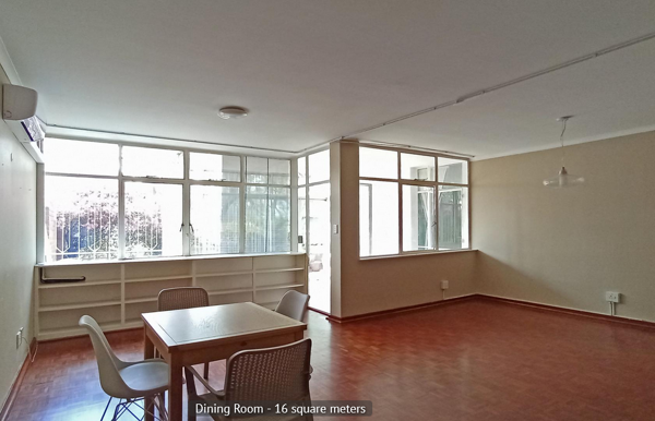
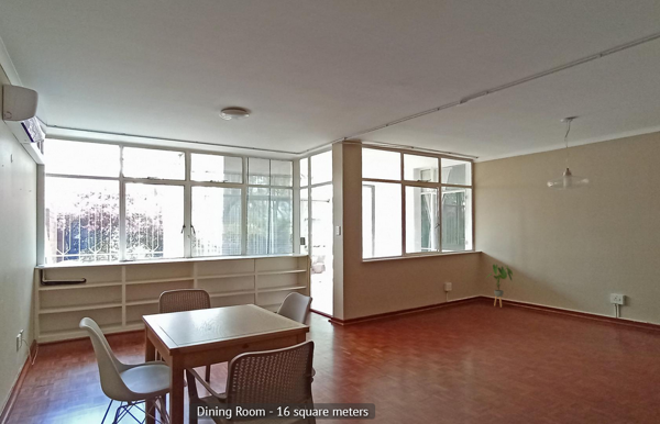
+ house plant (499, 284)
